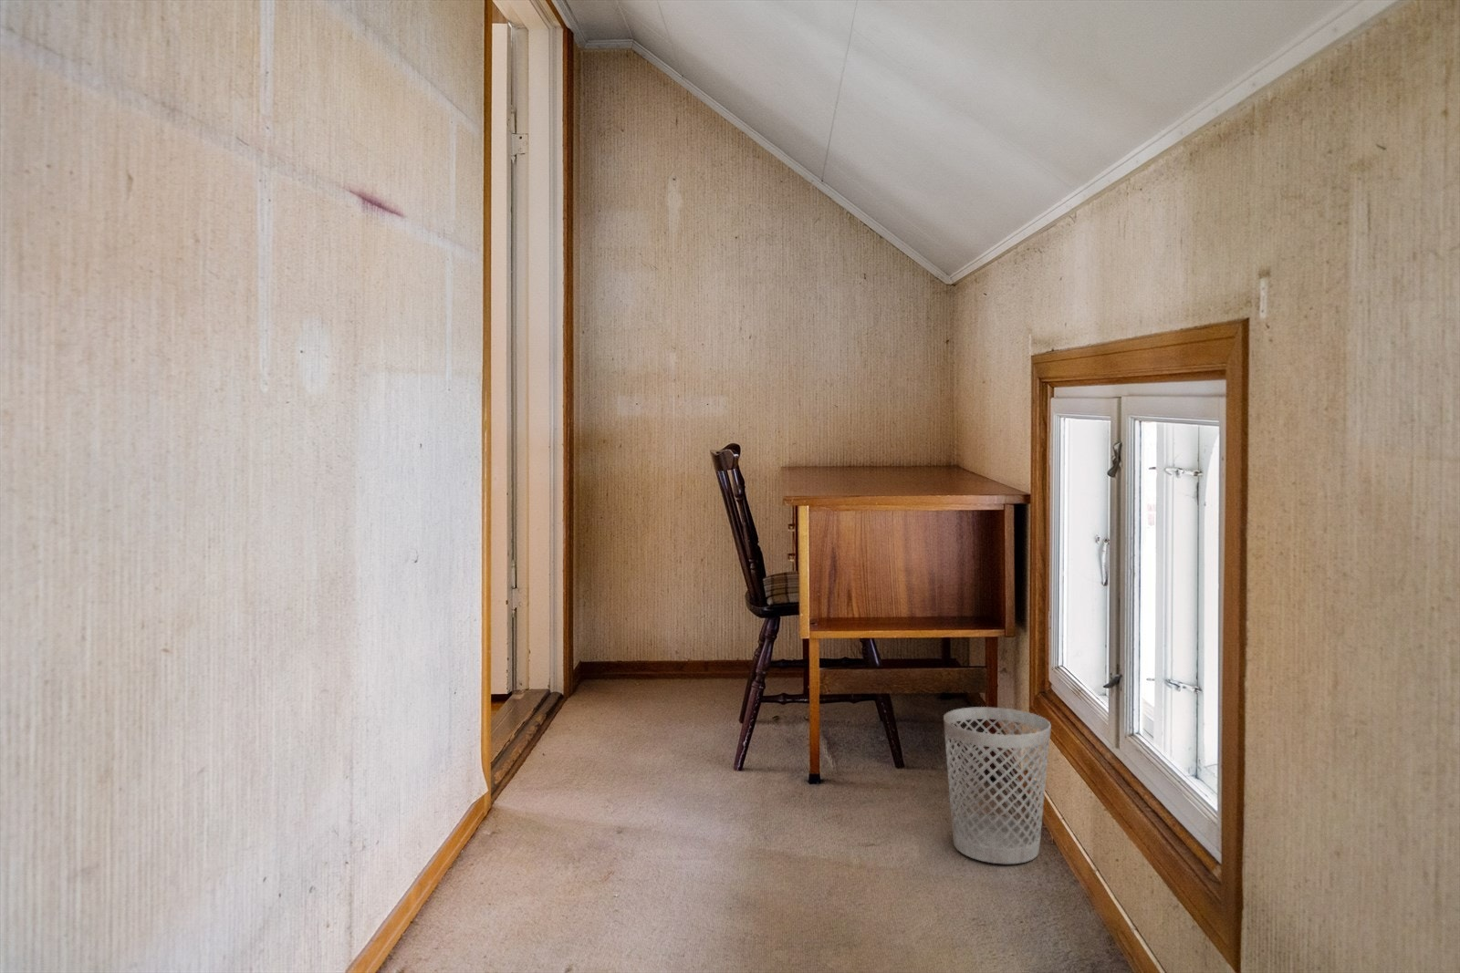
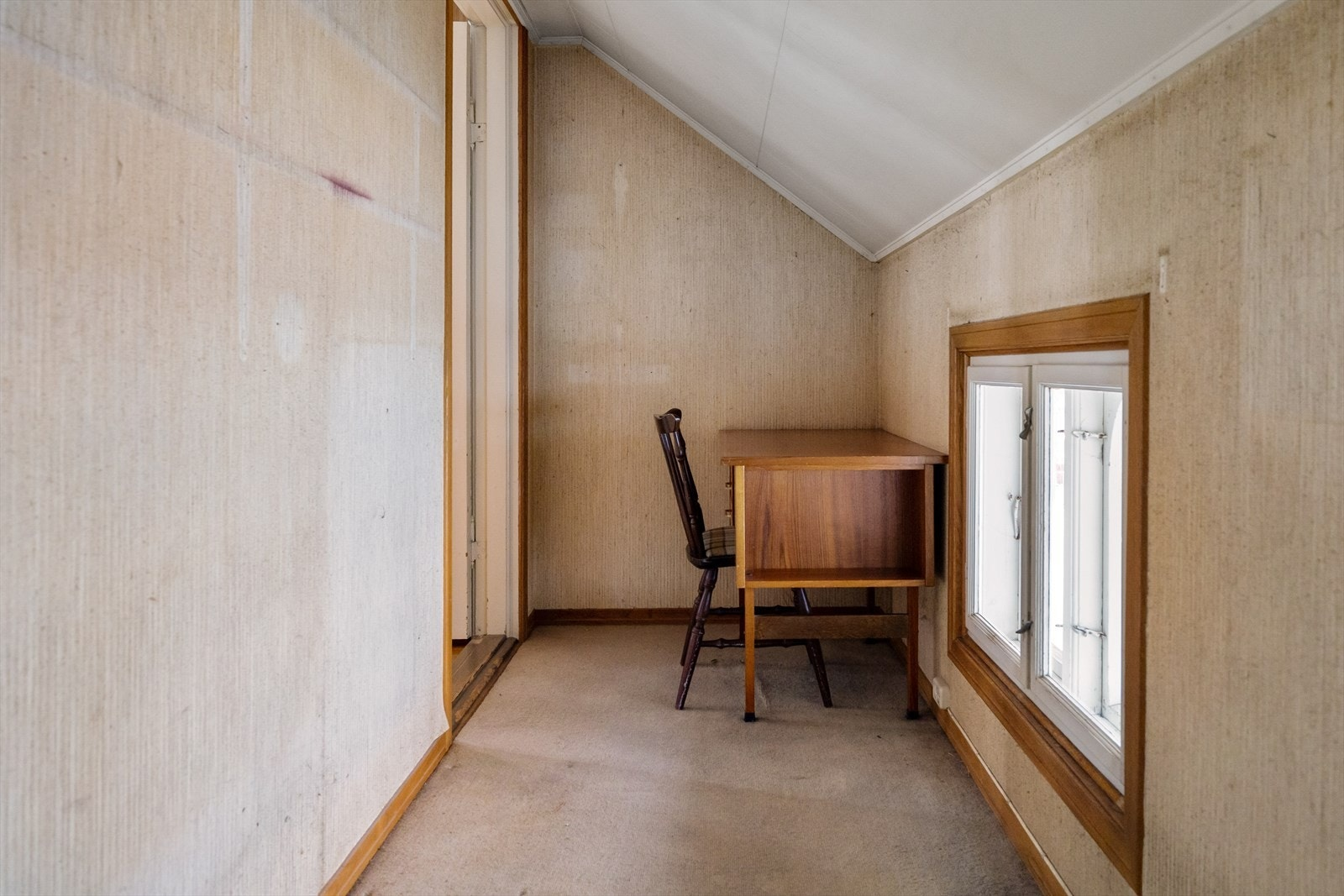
- wastebasket (995, 783)
